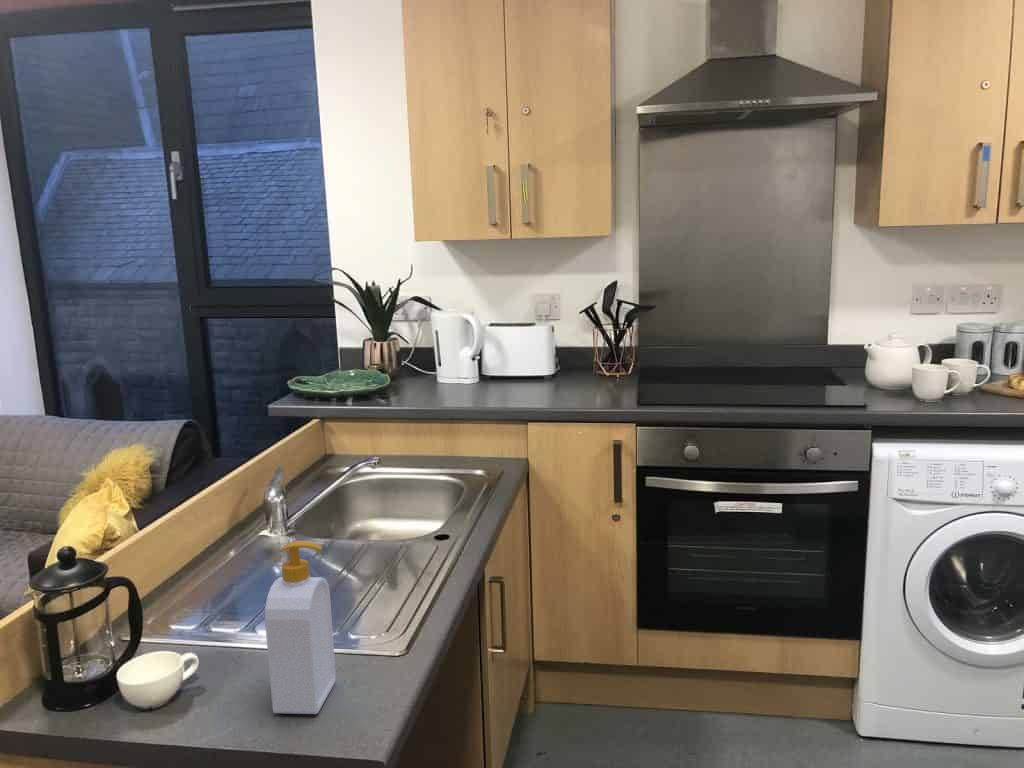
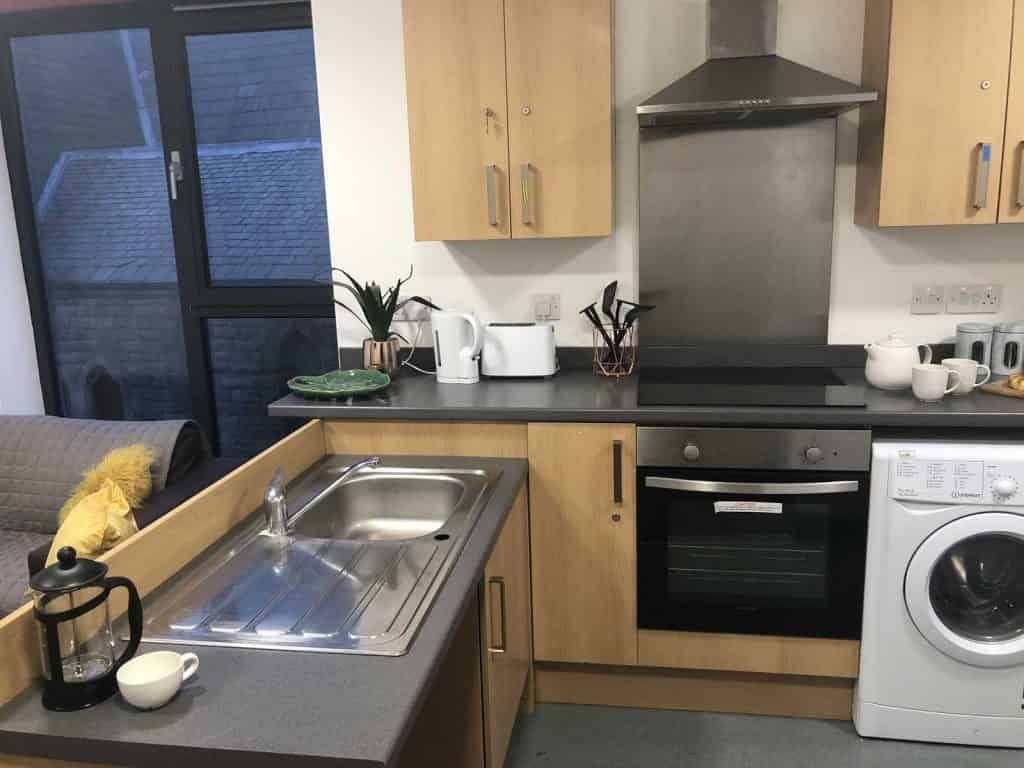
- soap bottle (302, 621)
